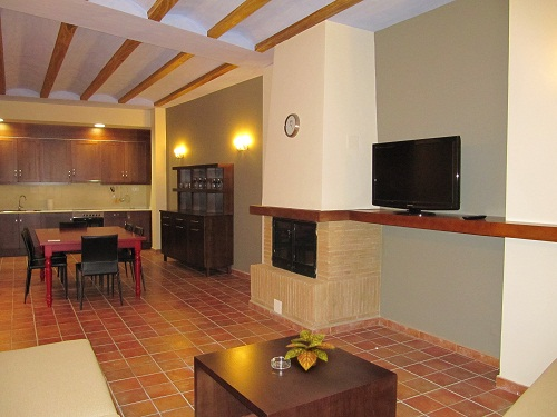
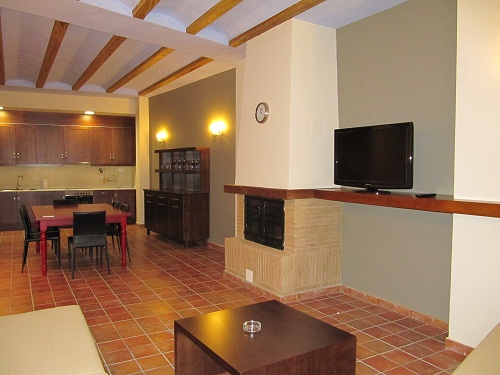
- plant (306, 347)
